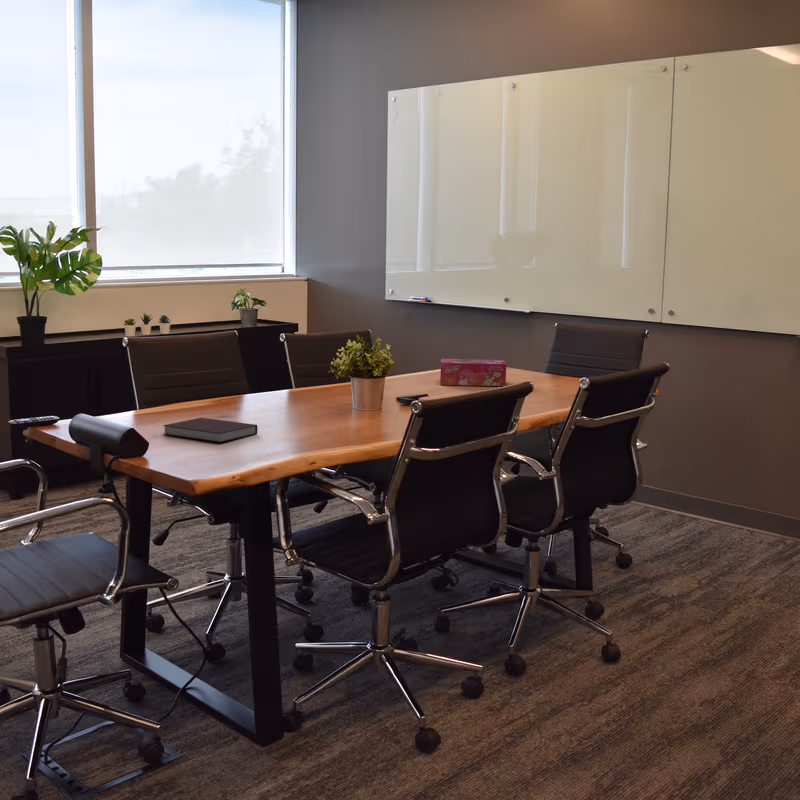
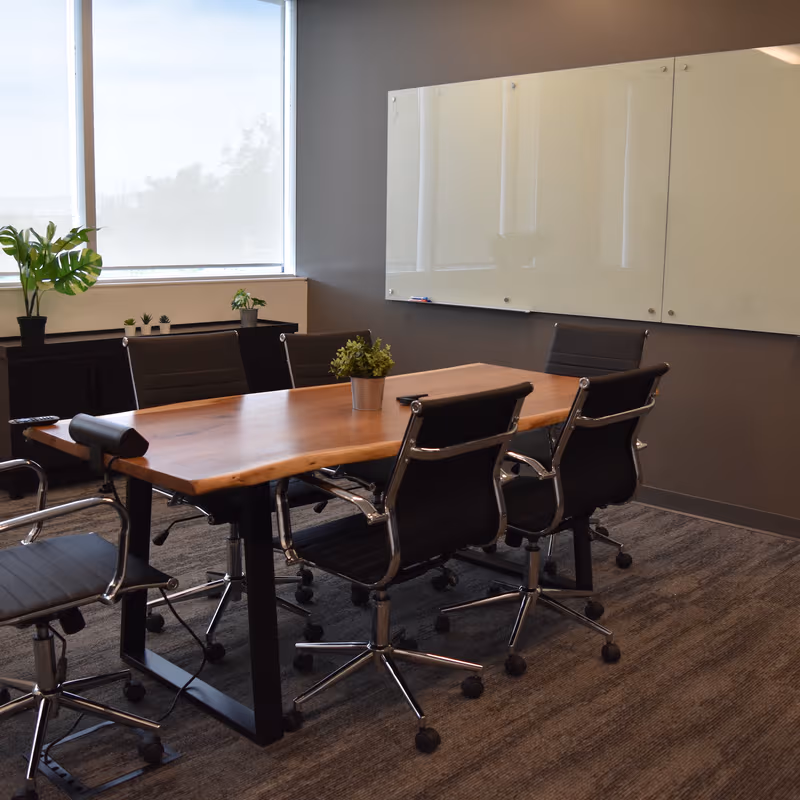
- notebook (210, 429)
- tissue box (472, 372)
